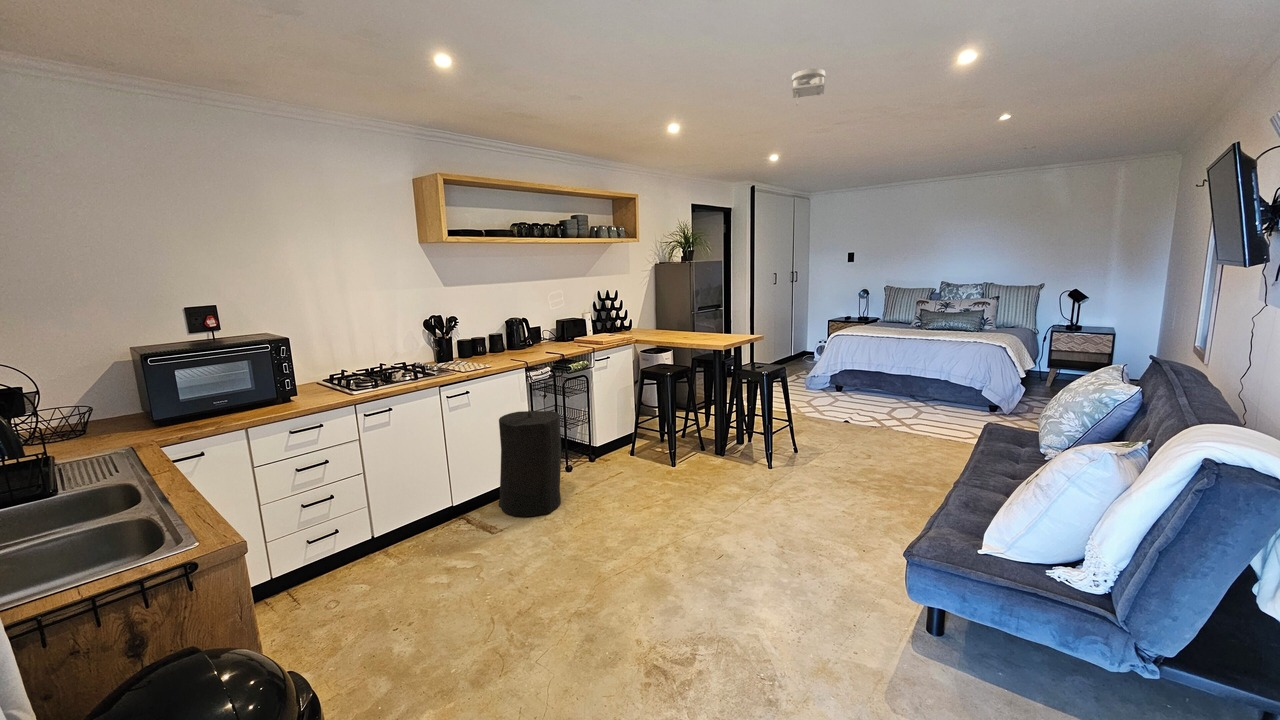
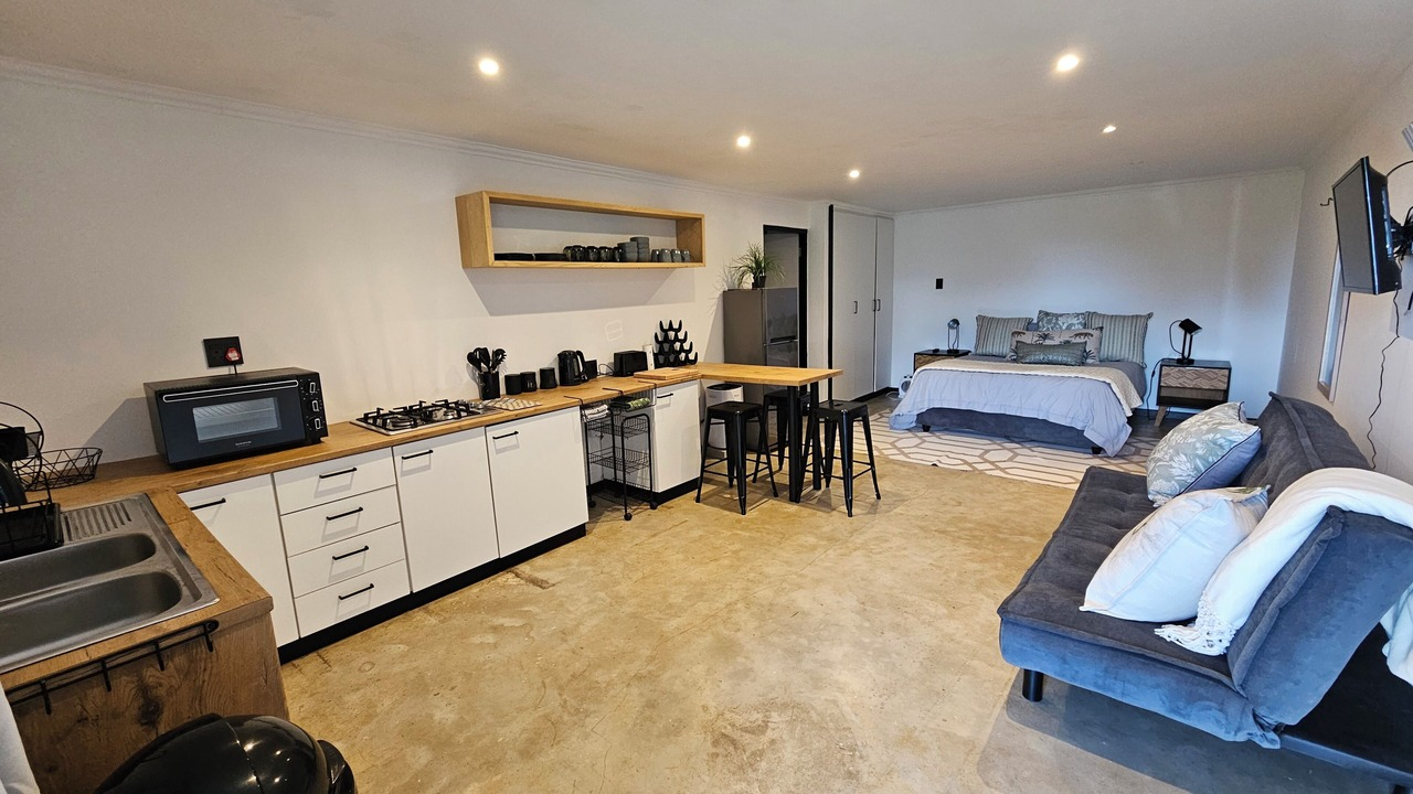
- smoke detector (808, 88)
- trash can (530, 457)
